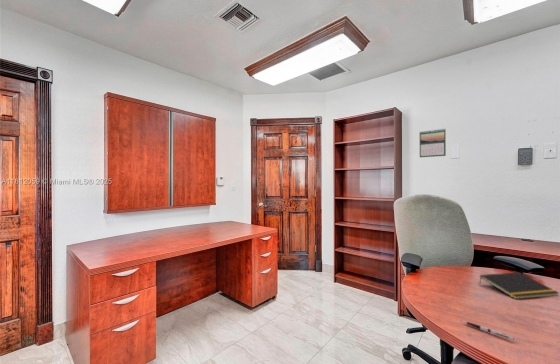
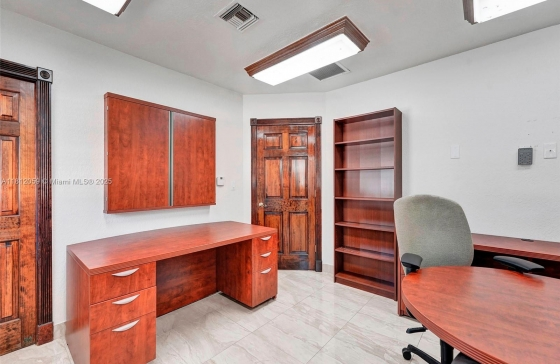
- pen (485, 329)
- calendar (432, 143)
- notepad (517, 284)
